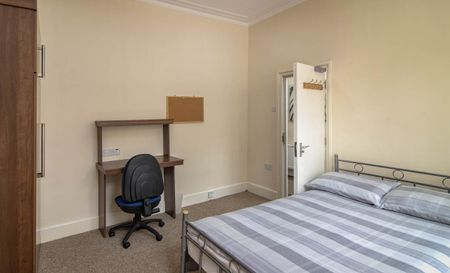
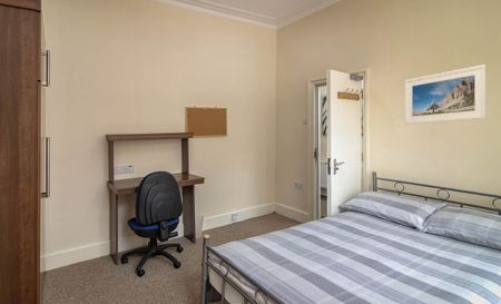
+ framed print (441, 97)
